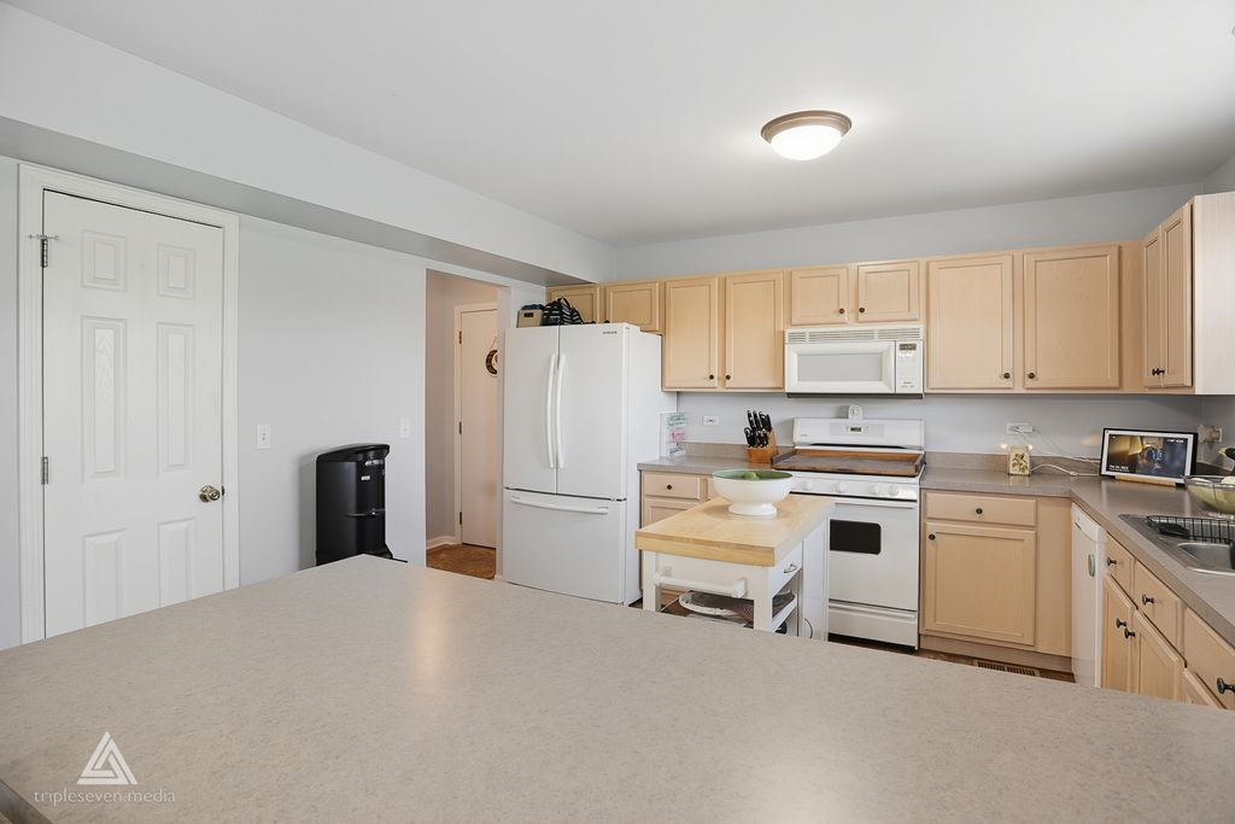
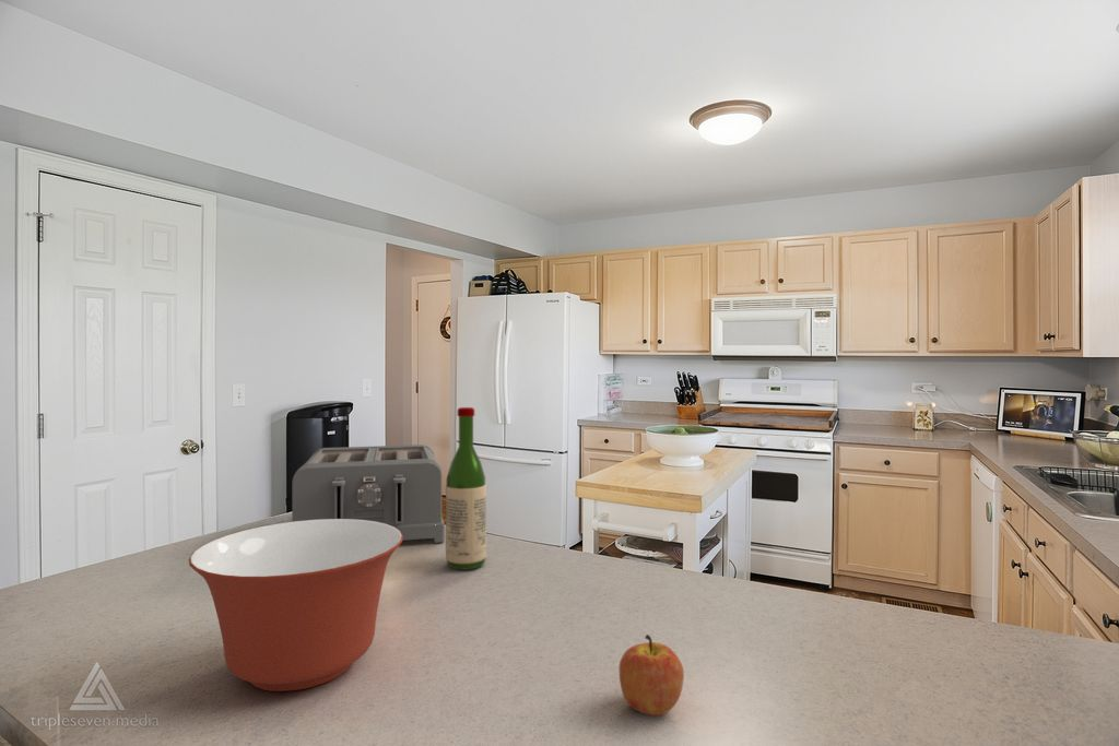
+ apple (650, 671)
+ toaster (372, 492)
+ mixing bowl (303, 604)
+ wine bottle (466, 485)
